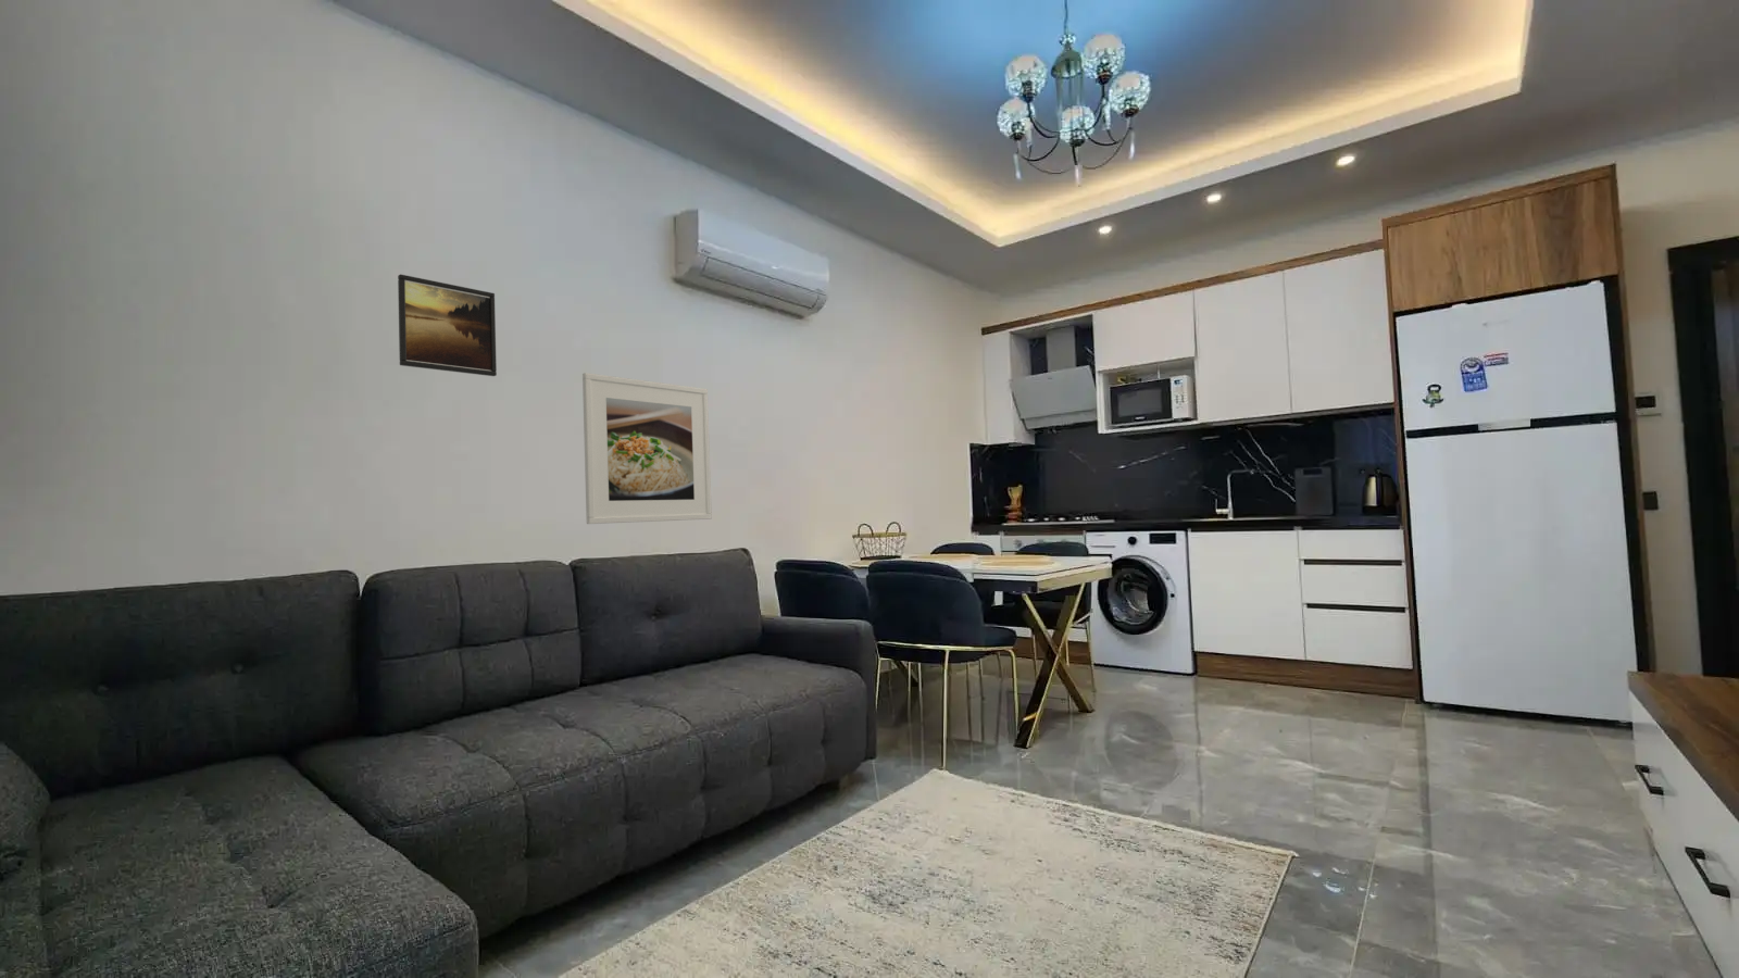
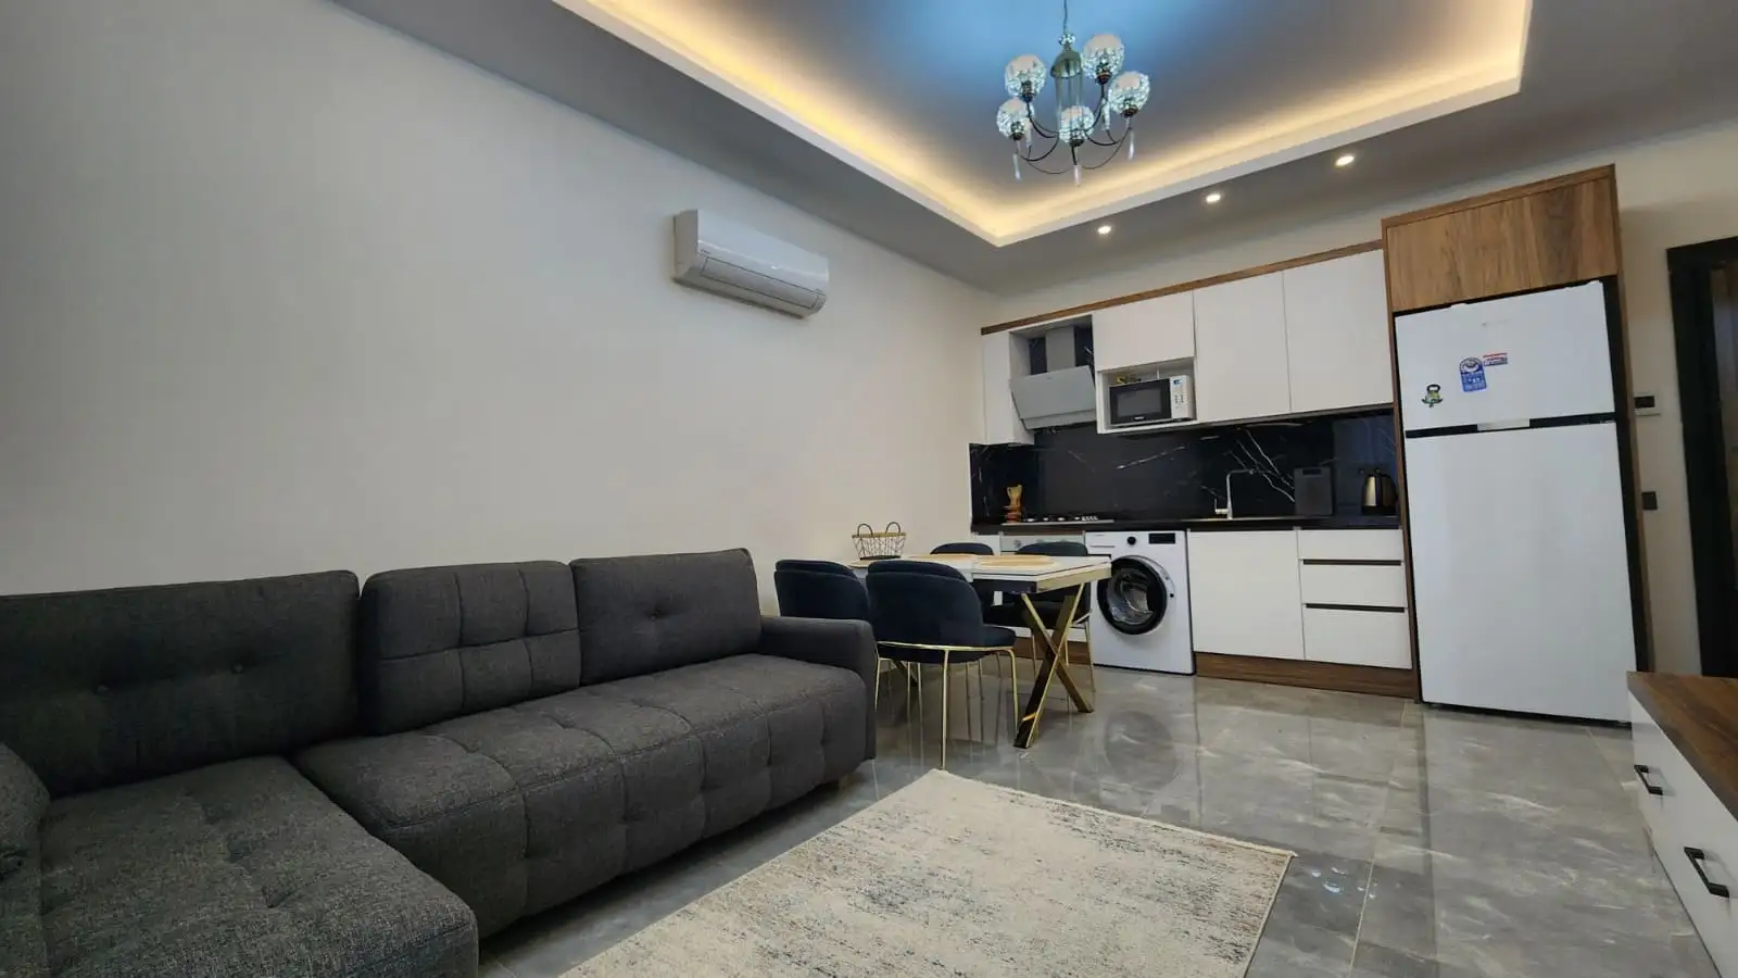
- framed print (651, 451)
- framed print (449, 327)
